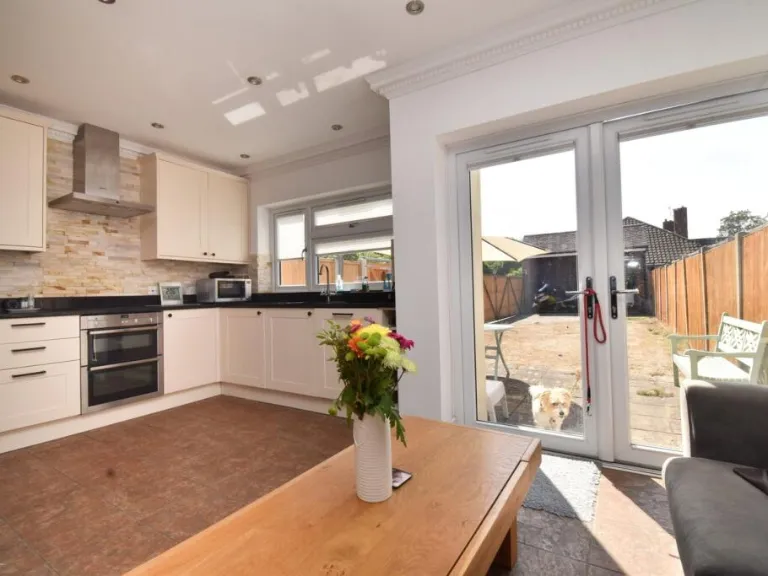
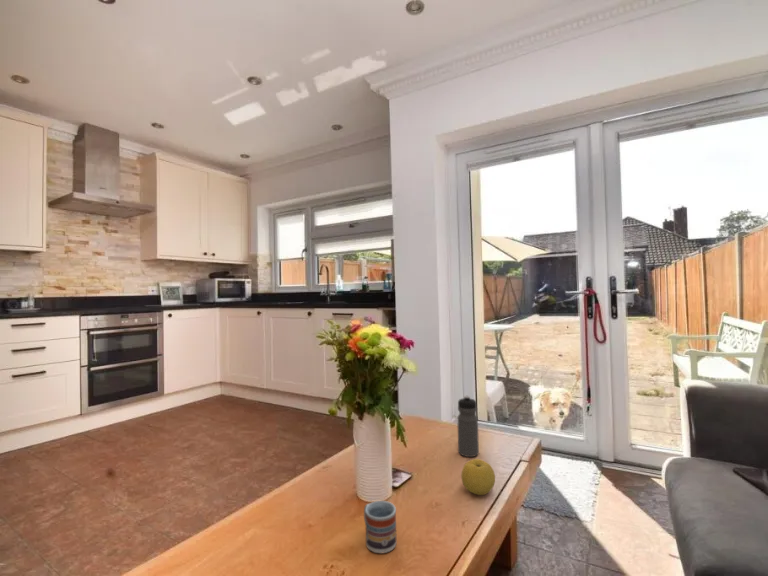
+ fruit (478, 476)
+ water bottle (467, 424)
+ cup (377, 523)
